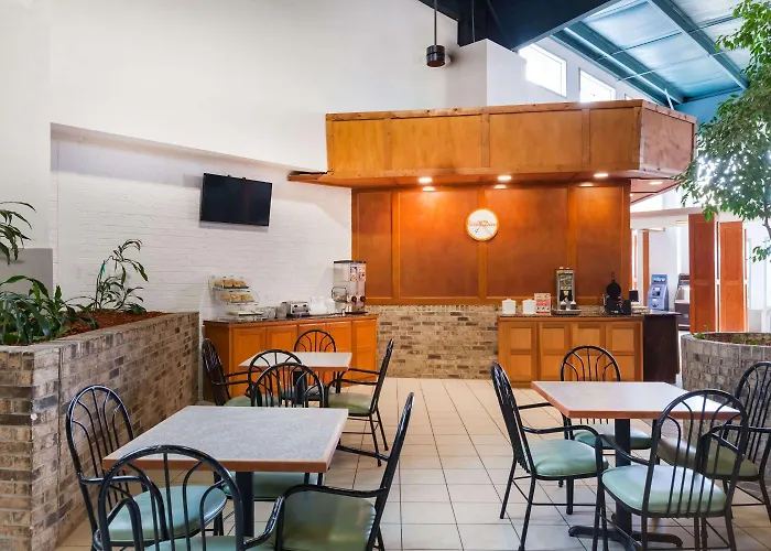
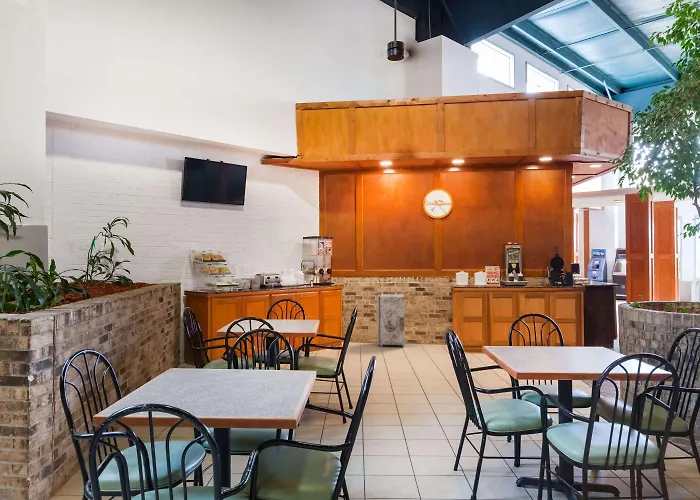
+ trash can (390, 320)
